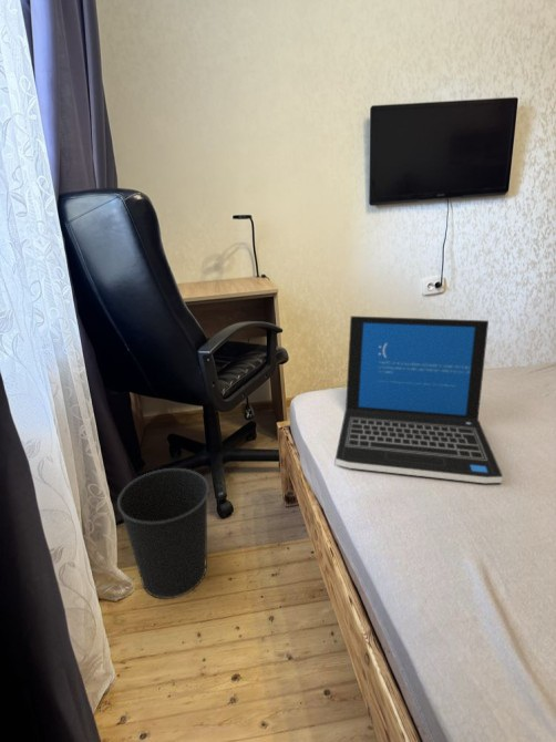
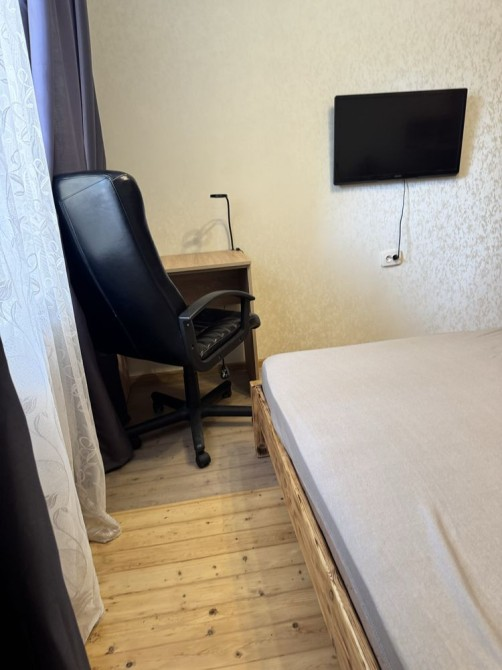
- wastebasket (169, 534)
- laptop (415, 389)
